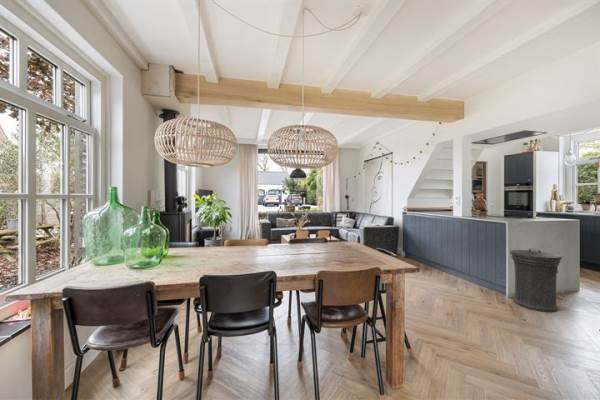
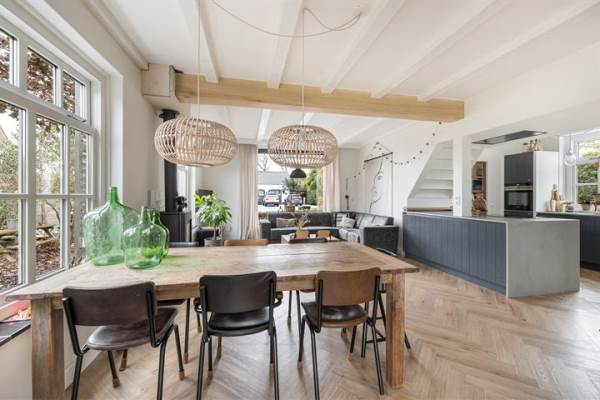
- trash can (534, 276)
